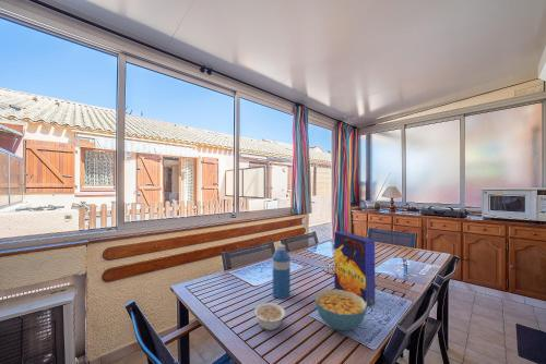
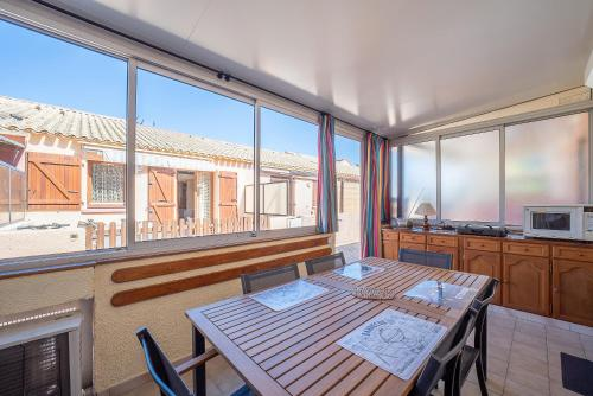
- cereal bowl (340, 313)
- cereal box (353, 264)
- legume (270, 316)
- water bottle (281, 269)
